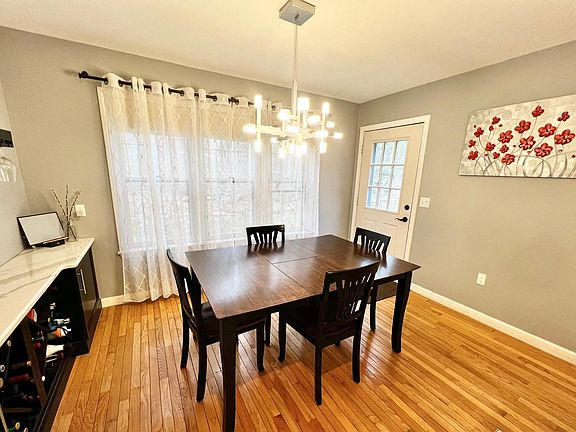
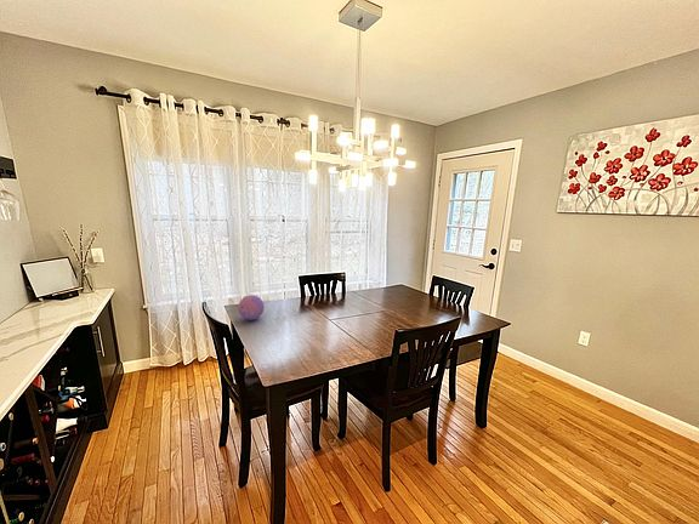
+ decorative ball (251, 307)
